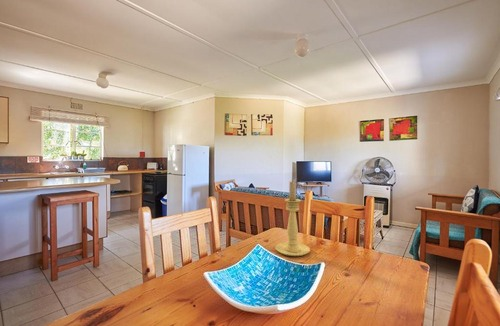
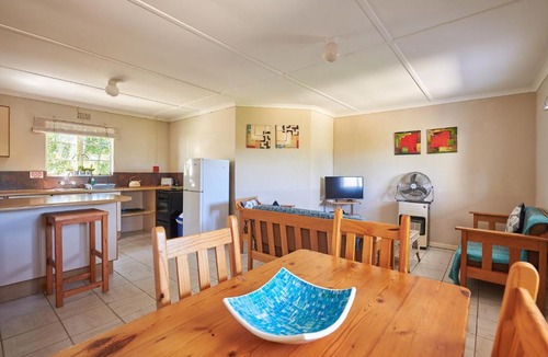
- candle holder (292, 215)
